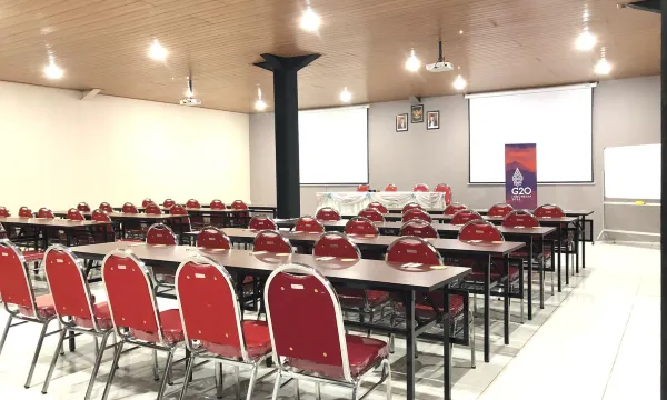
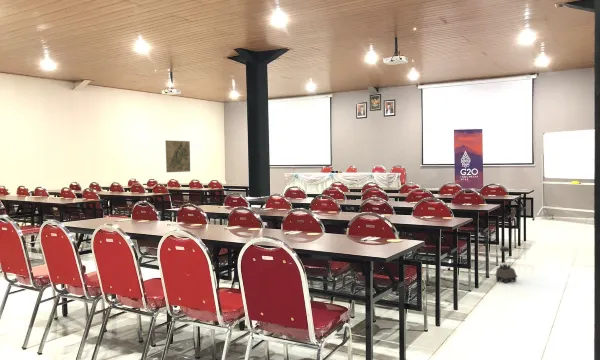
+ map (178, 156)
+ blender (506, 264)
